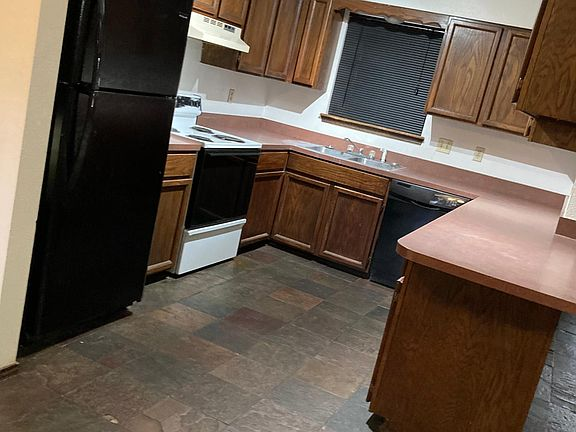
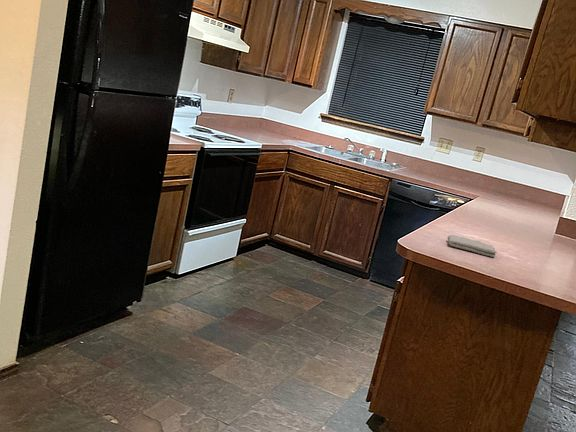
+ washcloth (471, 245)
